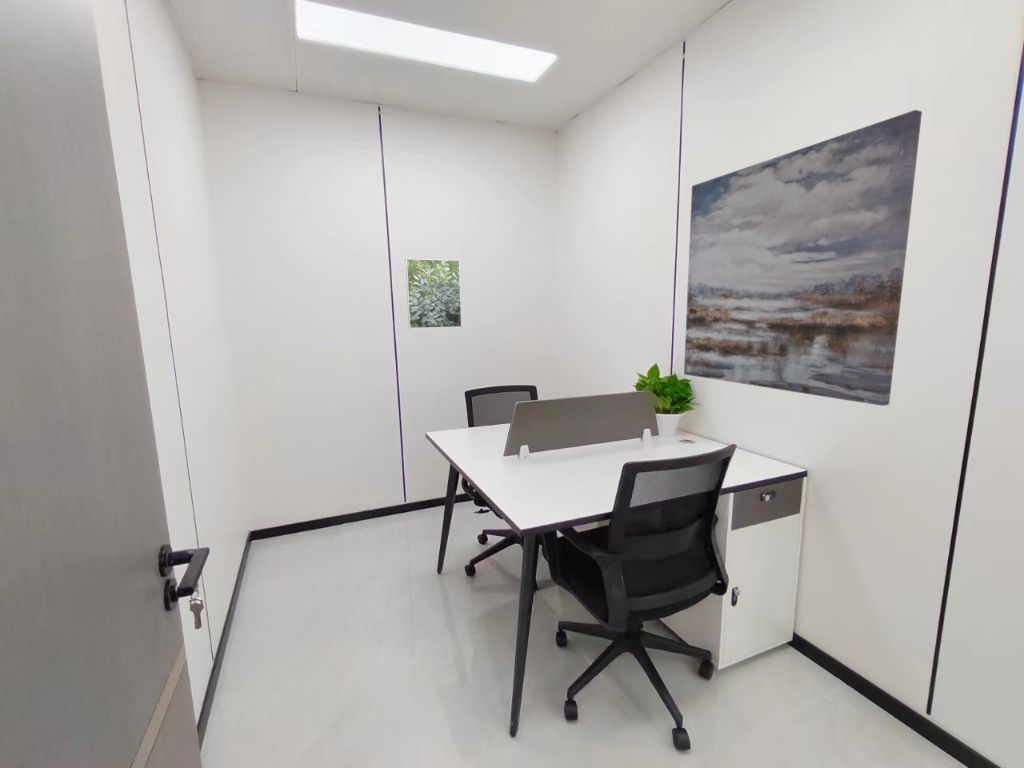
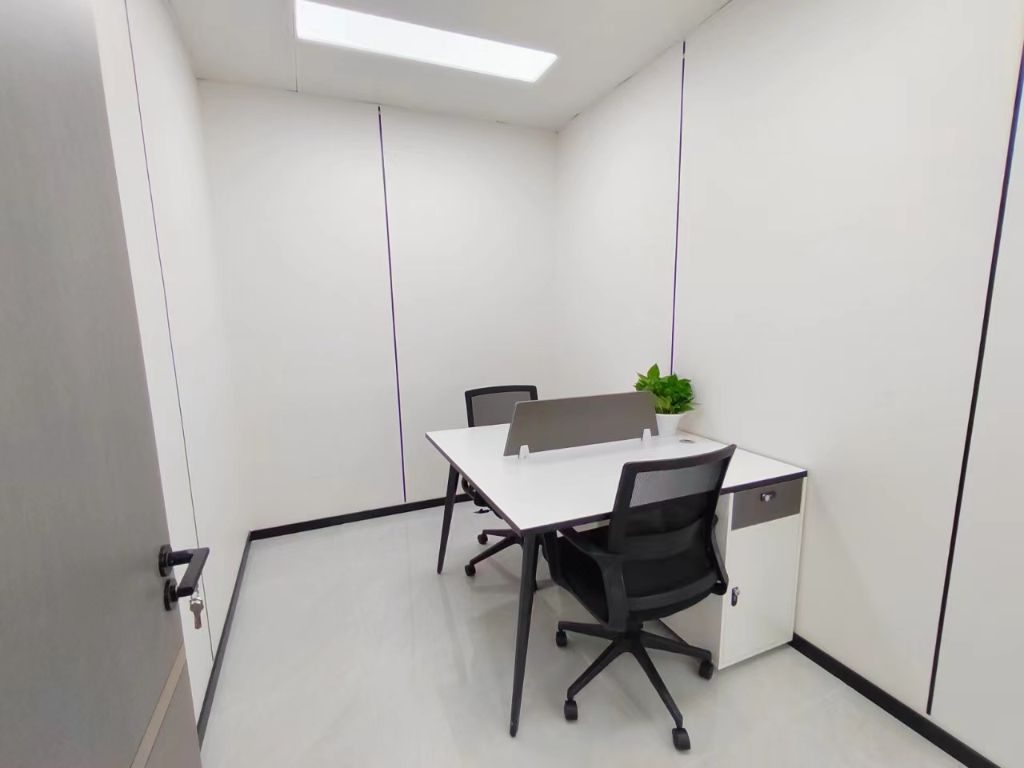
- wall art (773, 275)
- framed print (434, 294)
